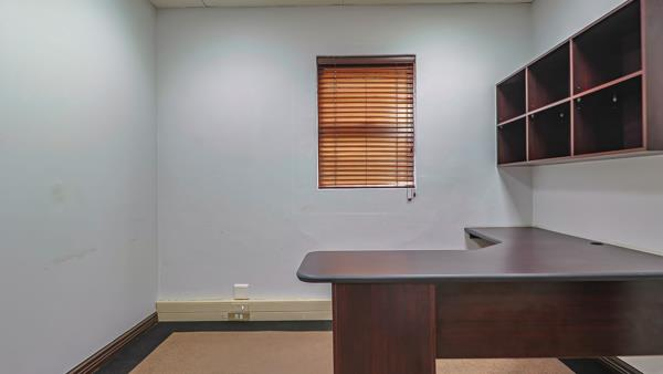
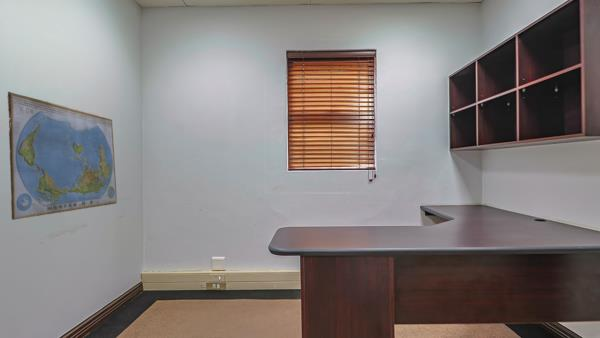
+ world map (73, 159)
